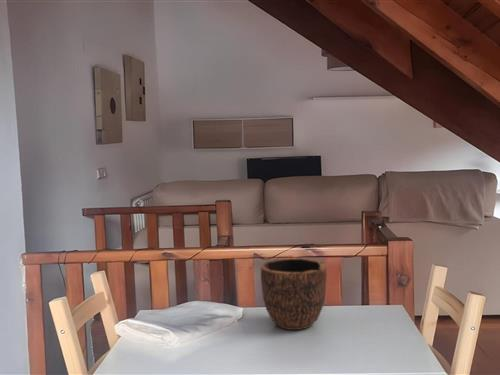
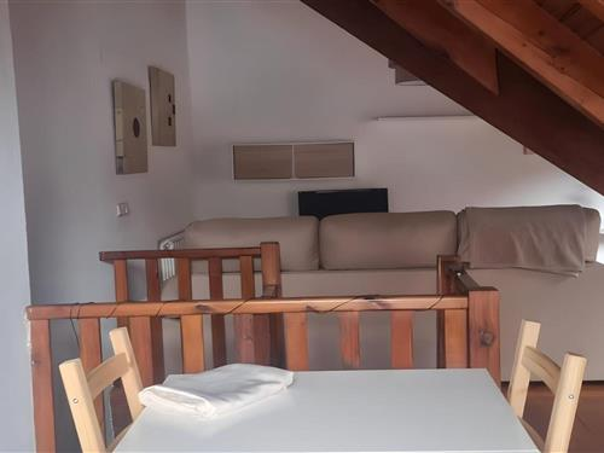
- bowl (293, 294)
